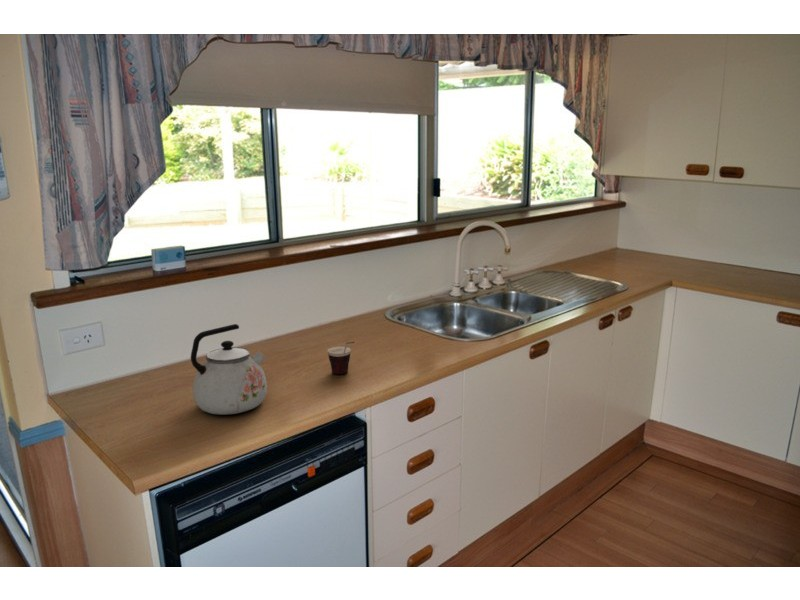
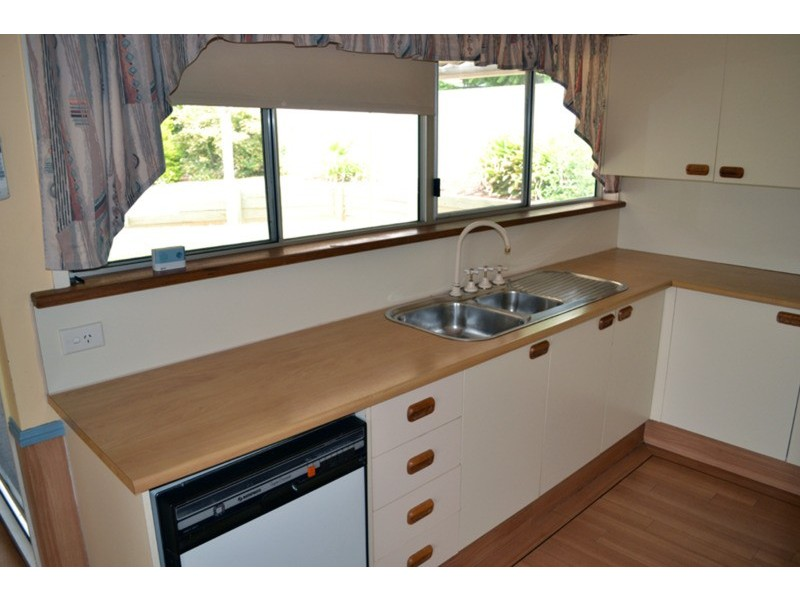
- kettle (229, 366)
- cup (343, 355)
